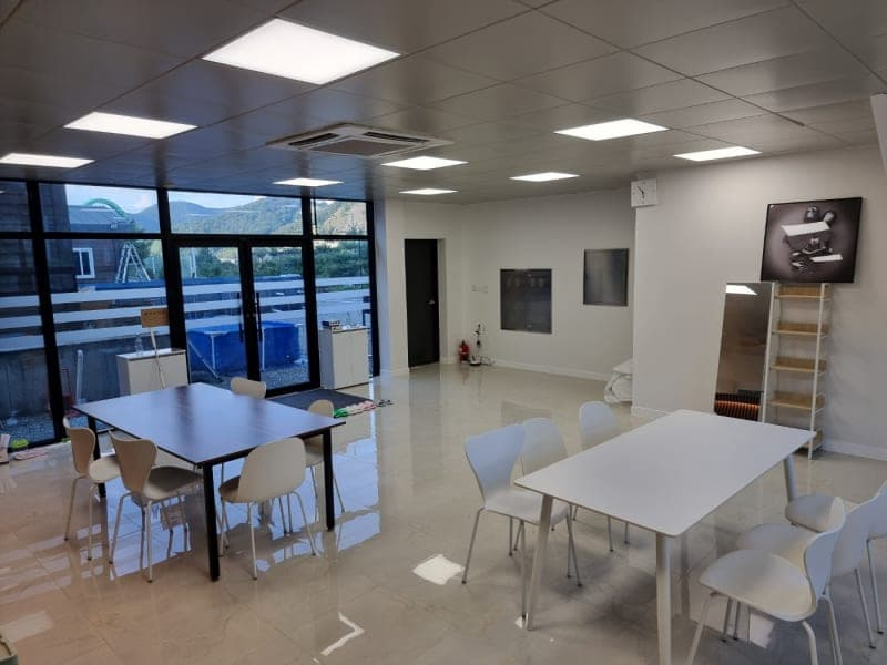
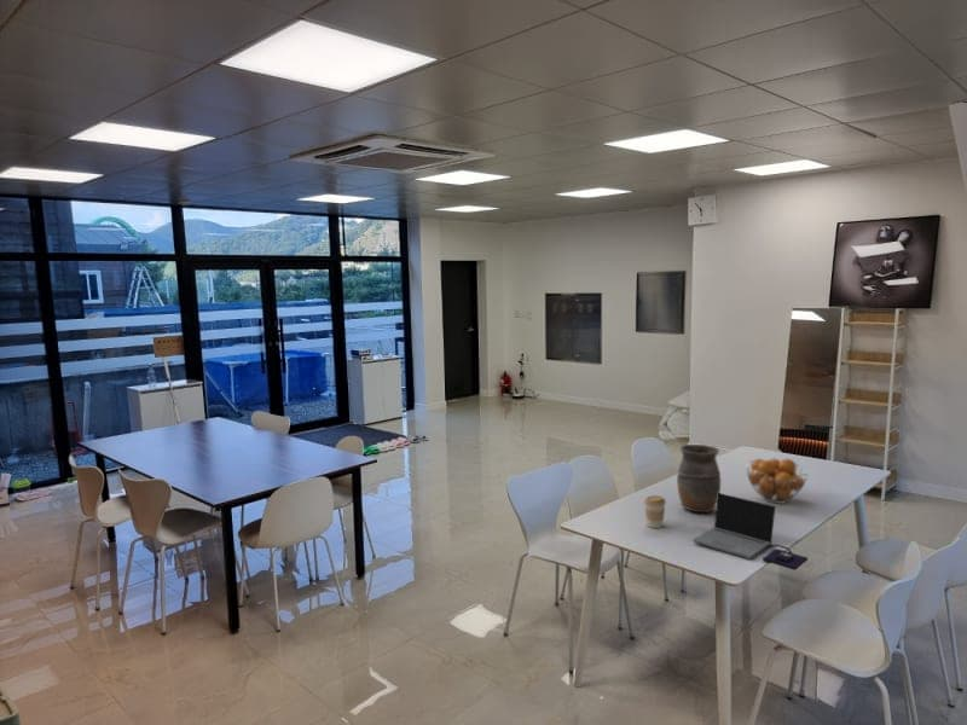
+ fruit basket (776, 478)
+ laptop computer (753, 529)
+ vase (699, 478)
+ coffee cup (654, 511)
